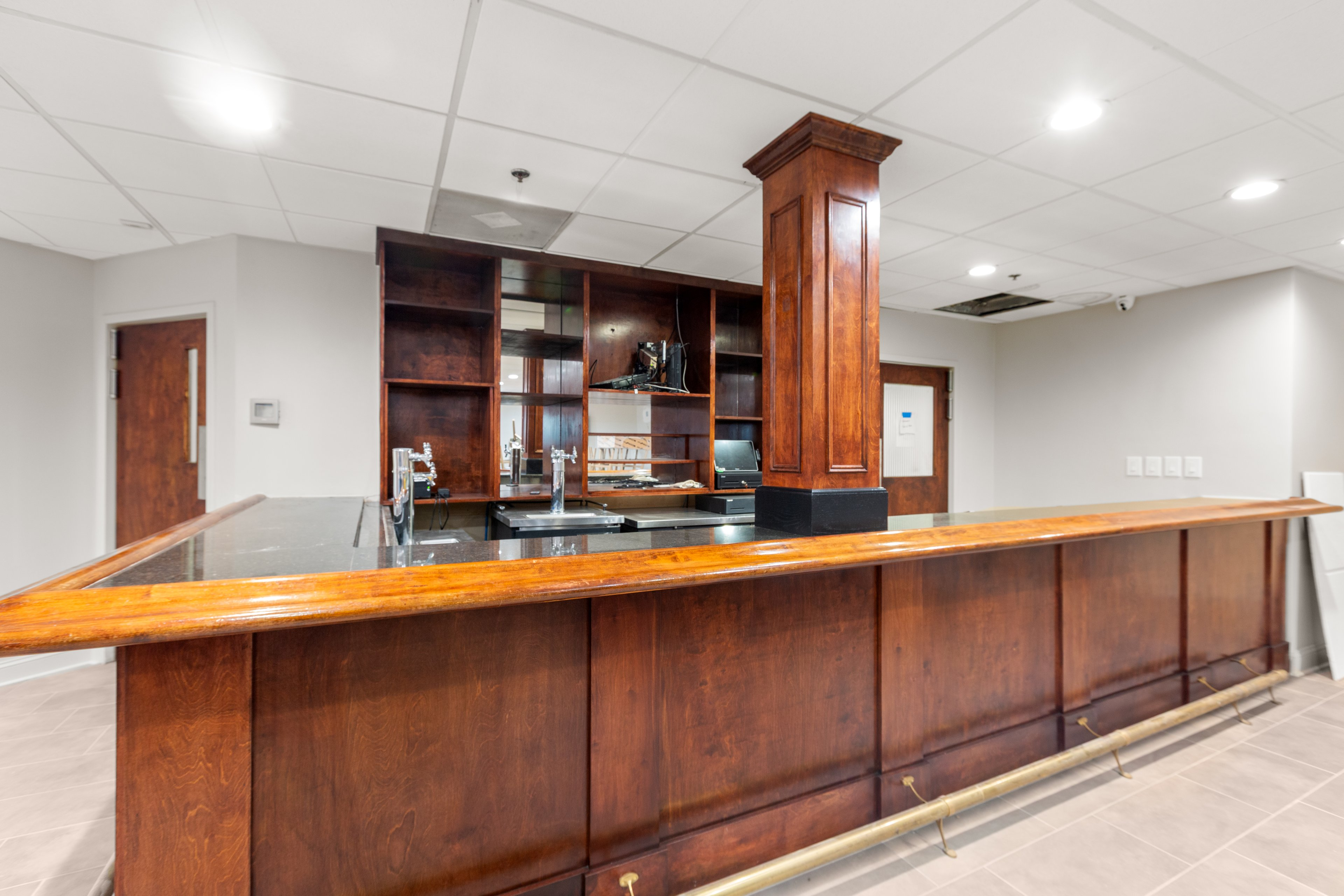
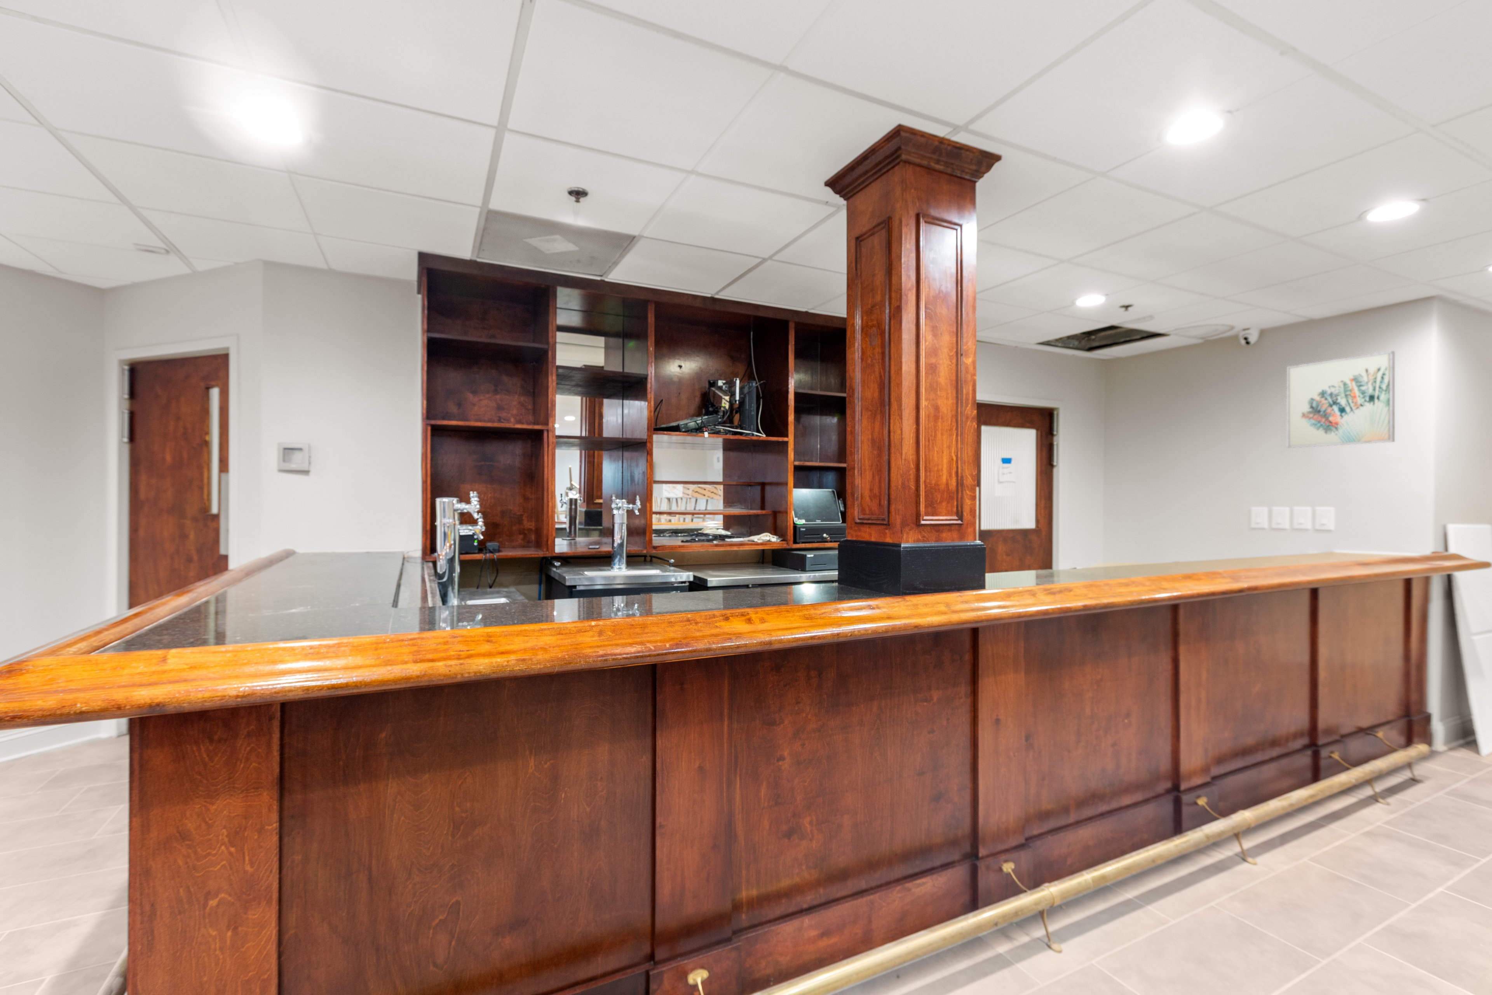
+ wall art (1338, 402)
